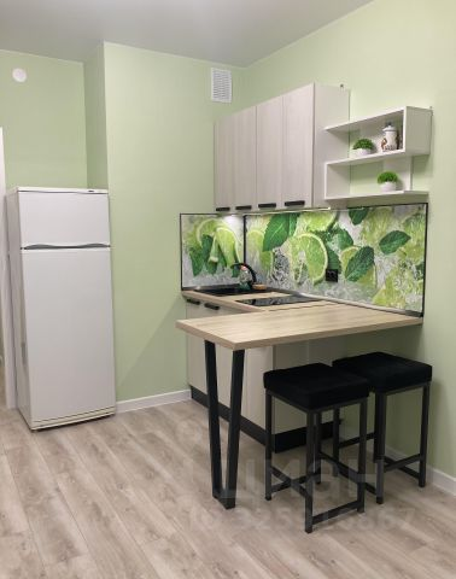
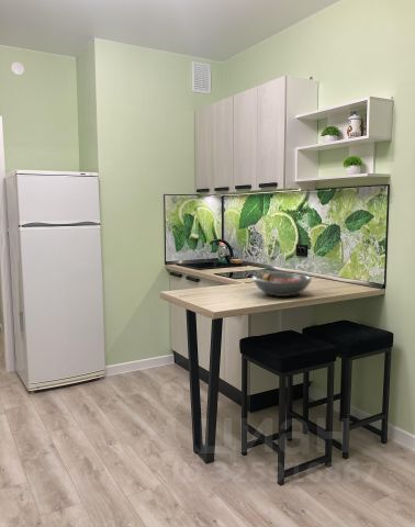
+ fruit bowl (281, 283)
